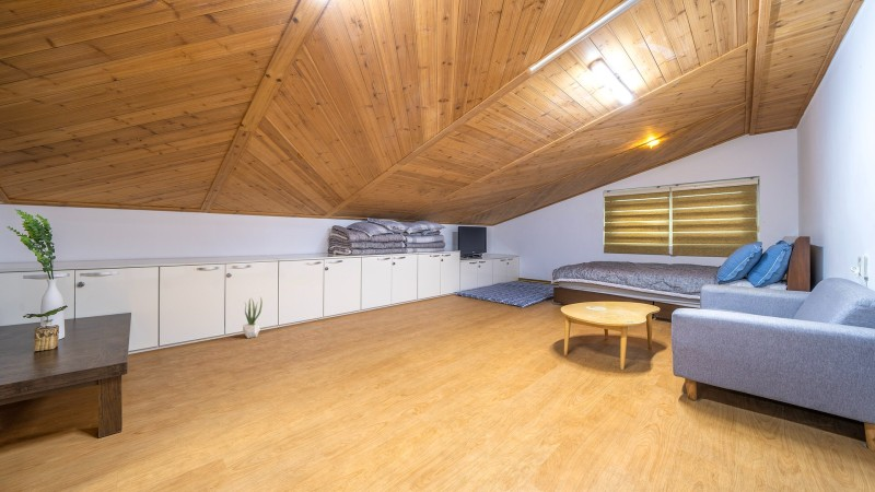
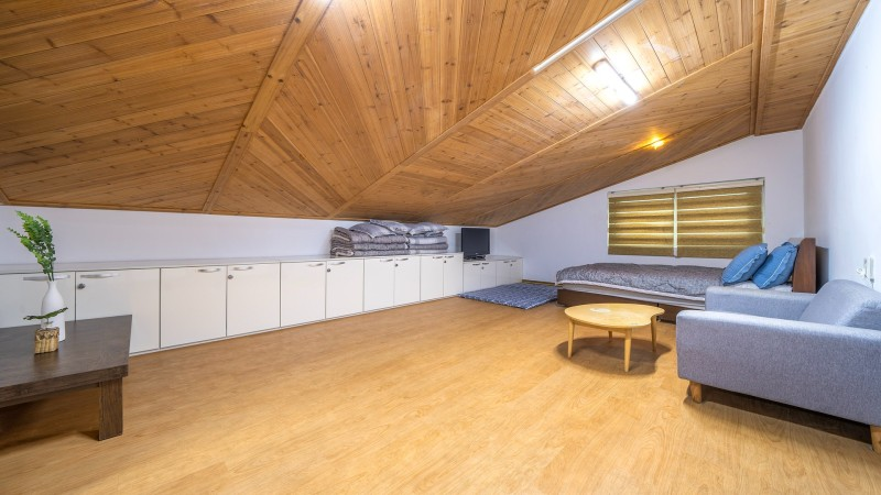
- potted plant (253, 316)
